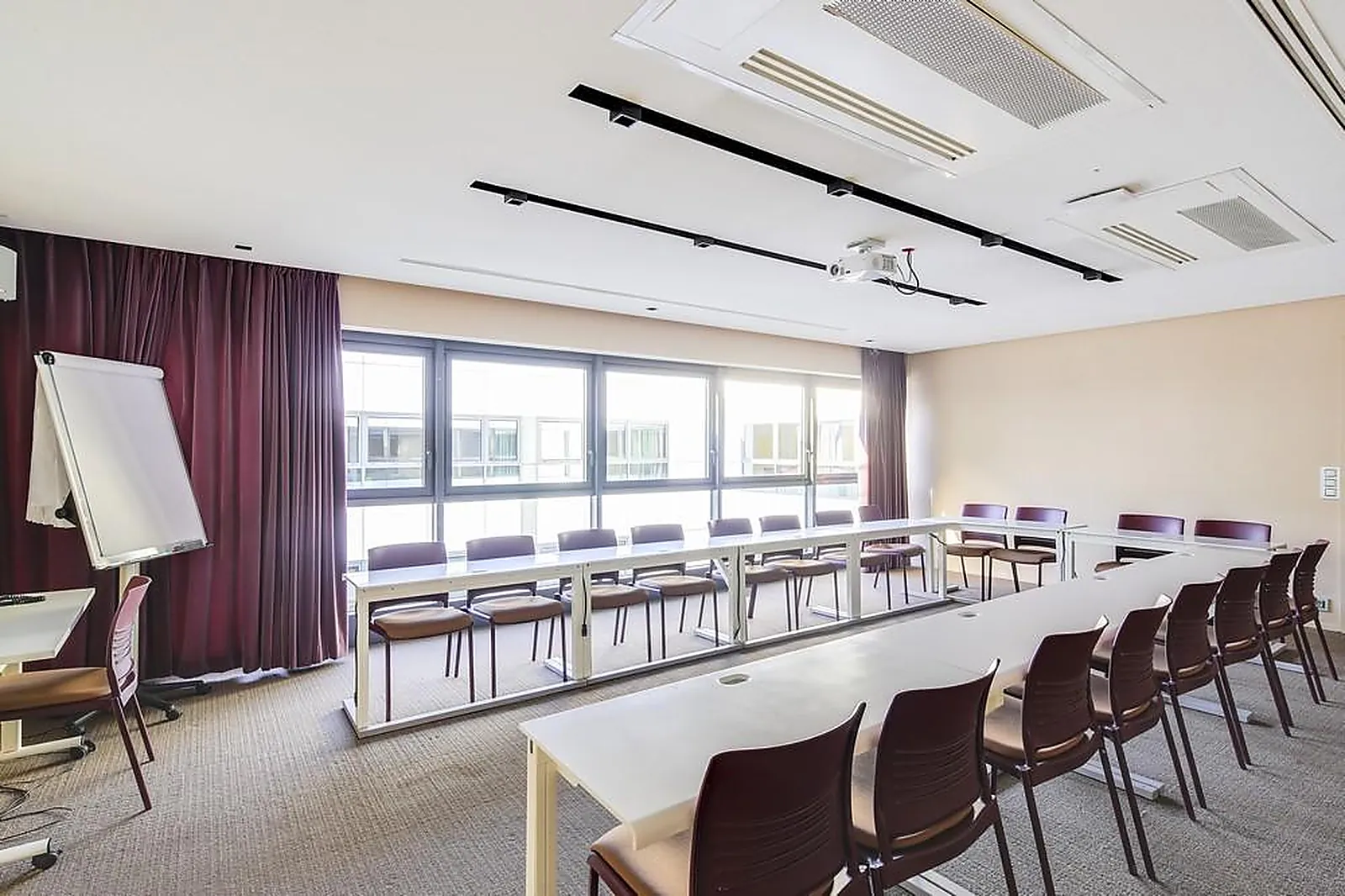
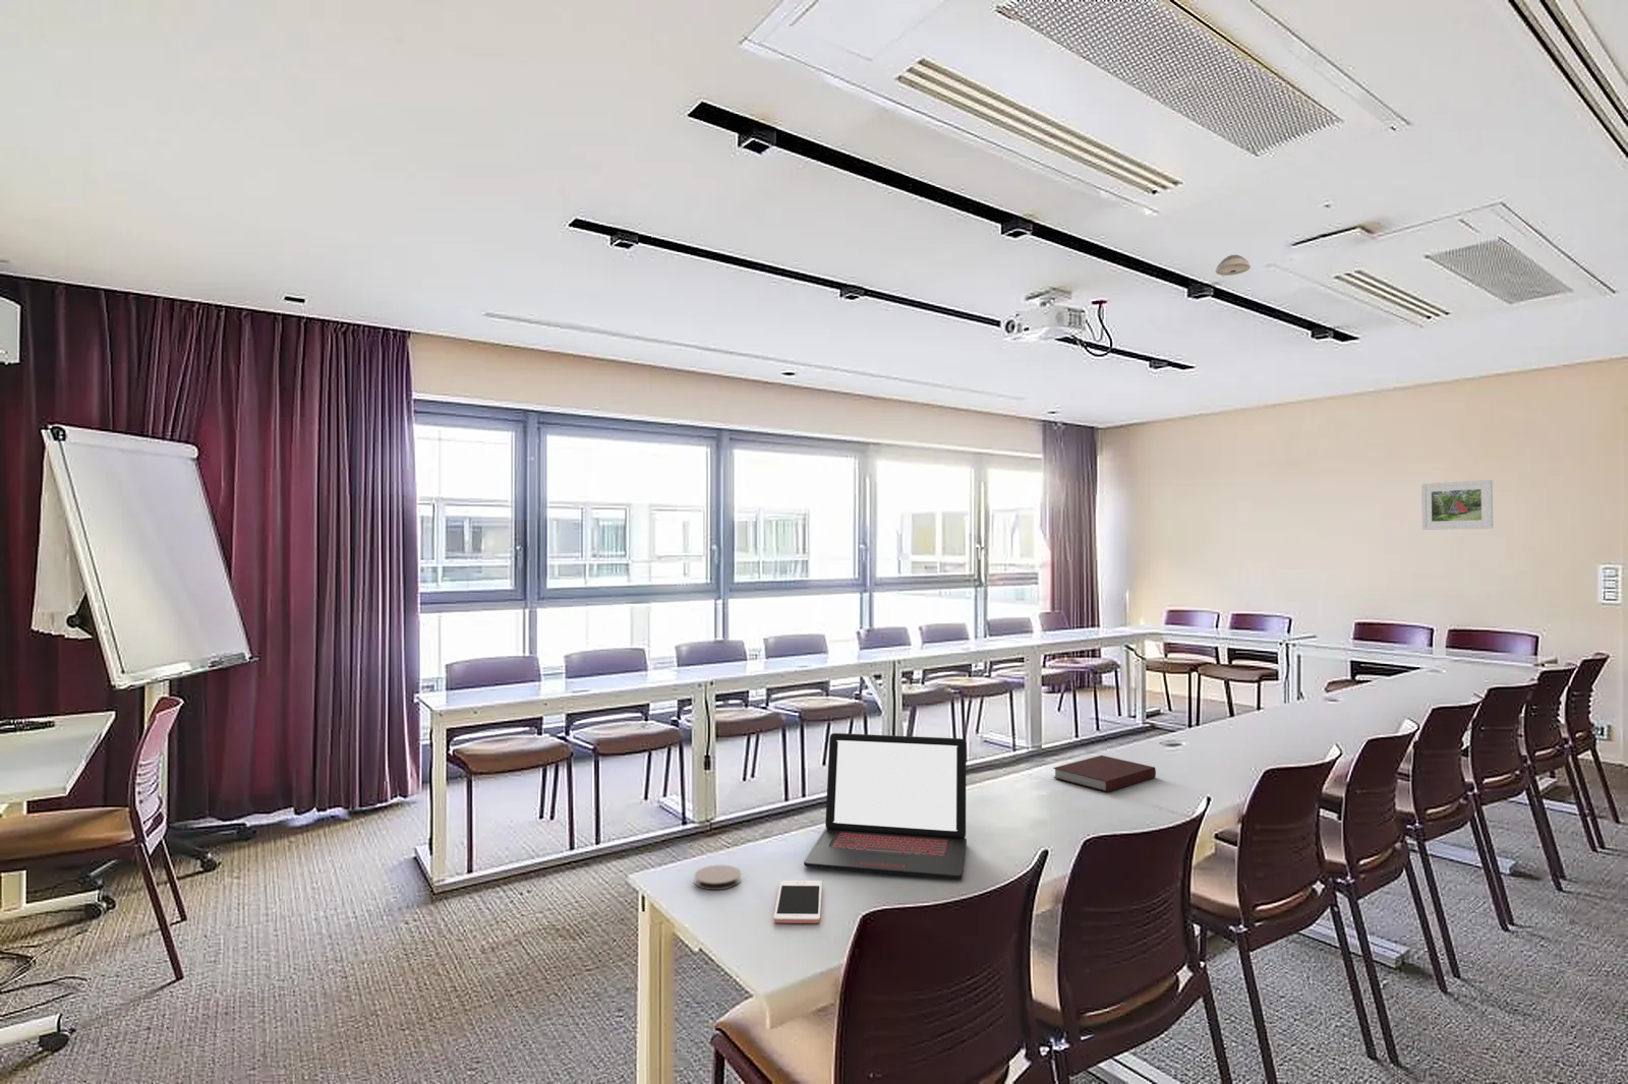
+ coaster (718, 877)
+ laptop (890, 800)
+ notebook (1104, 772)
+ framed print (1456, 506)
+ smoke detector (1232, 264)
+ cell phone (799, 900)
